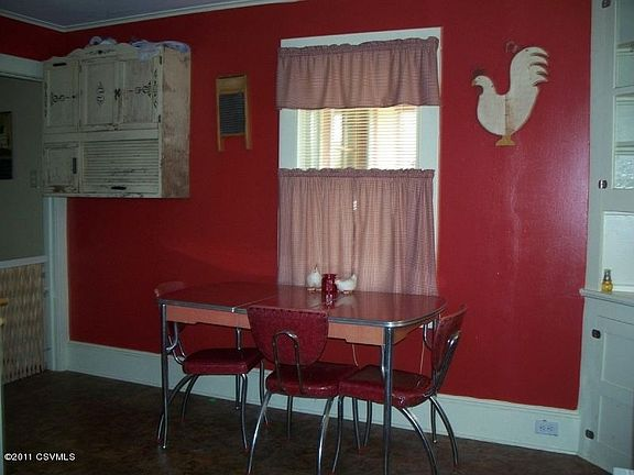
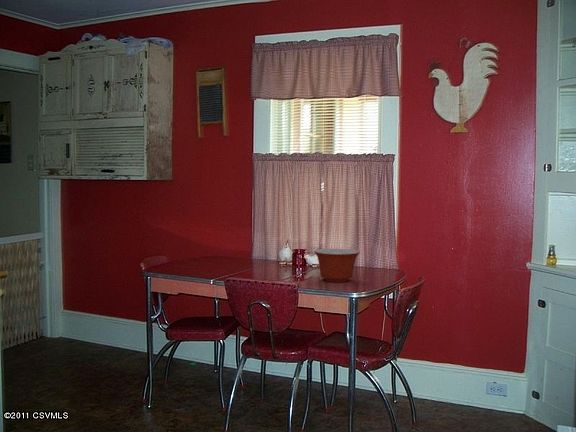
+ mixing bowl (336, 265)
